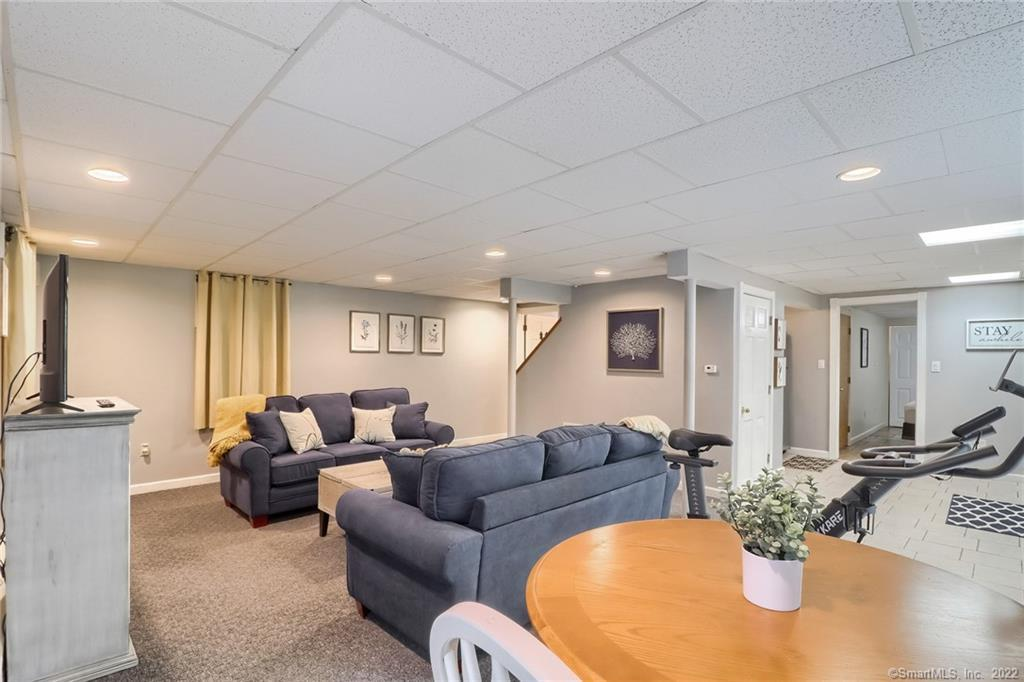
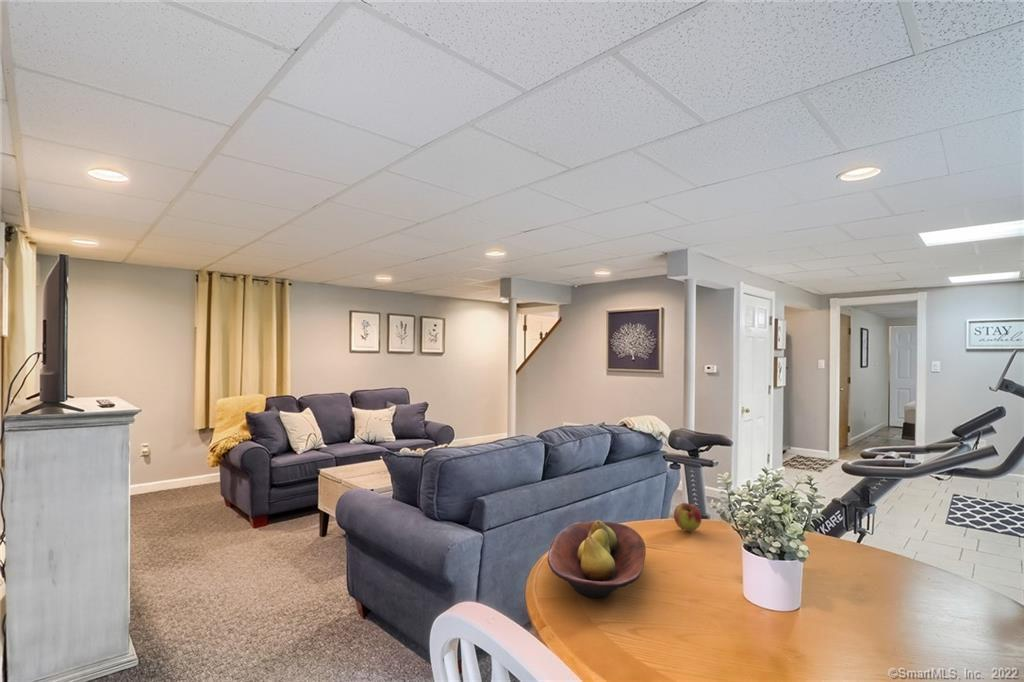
+ apple (687, 517)
+ fruit bowl (597, 550)
